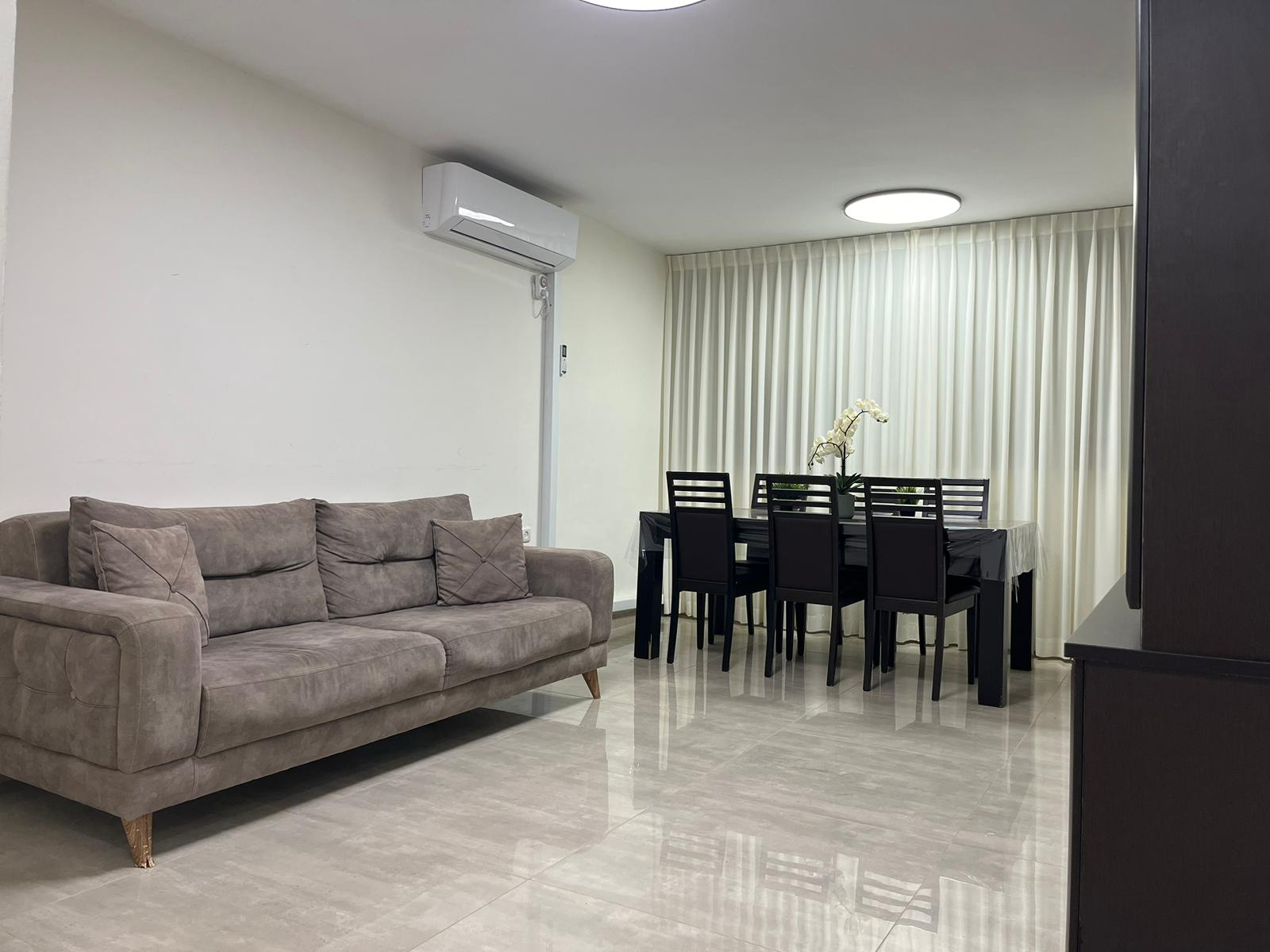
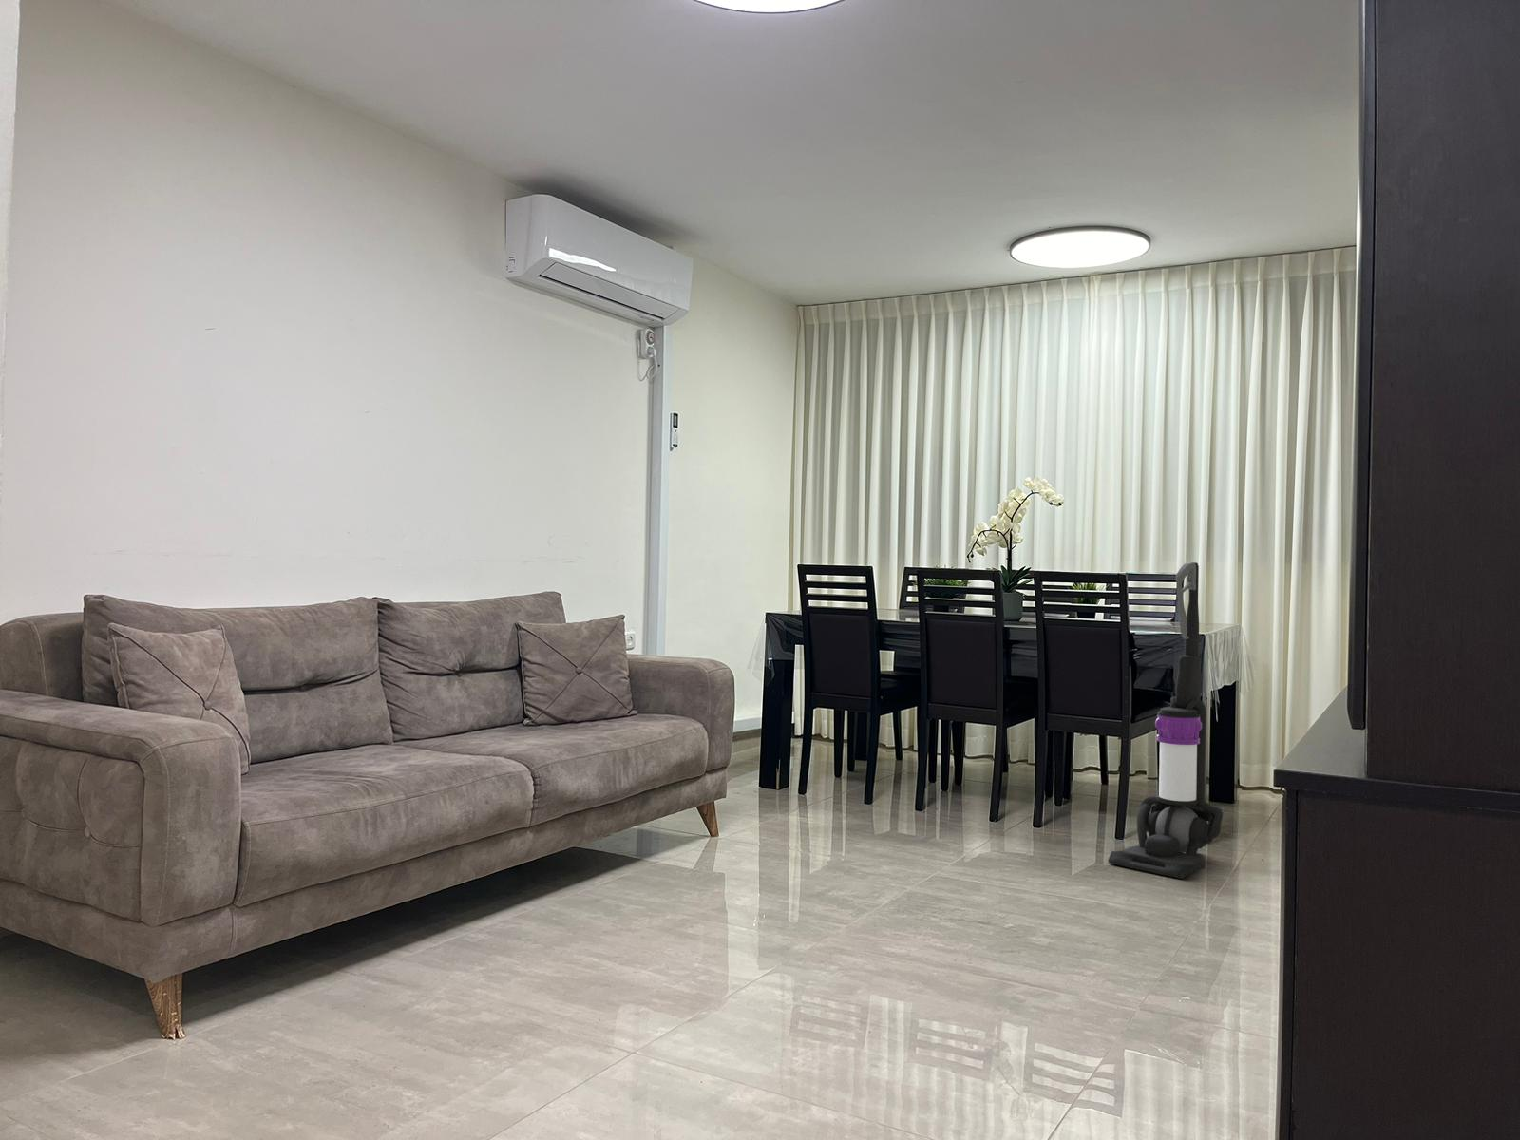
+ vacuum cleaner (1173, 711)
